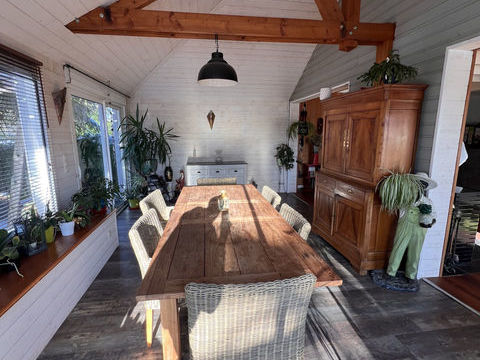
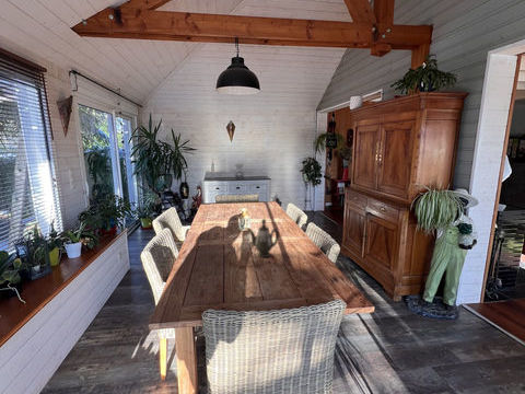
+ teapot (262, 236)
